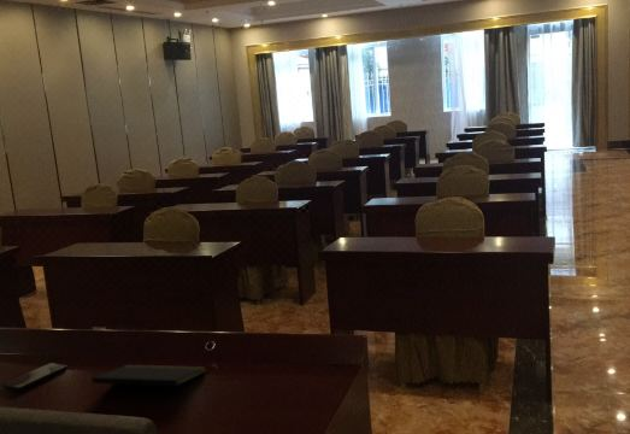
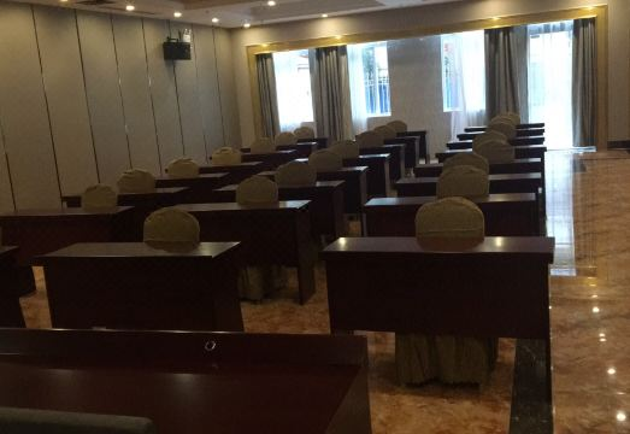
- smartphone (35, 376)
- notepad (151, 374)
